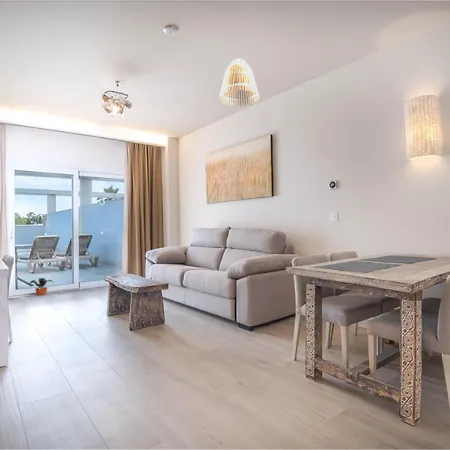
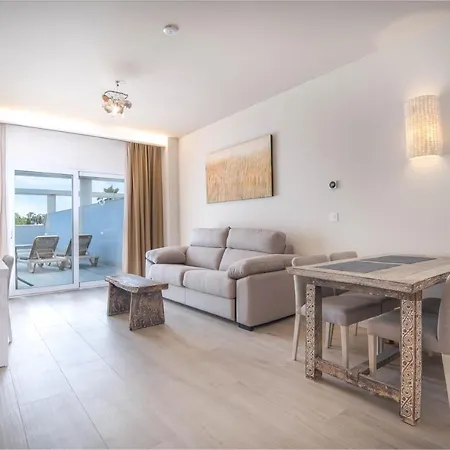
- lamp shade (238, 80)
- potted plant (40, 286)
